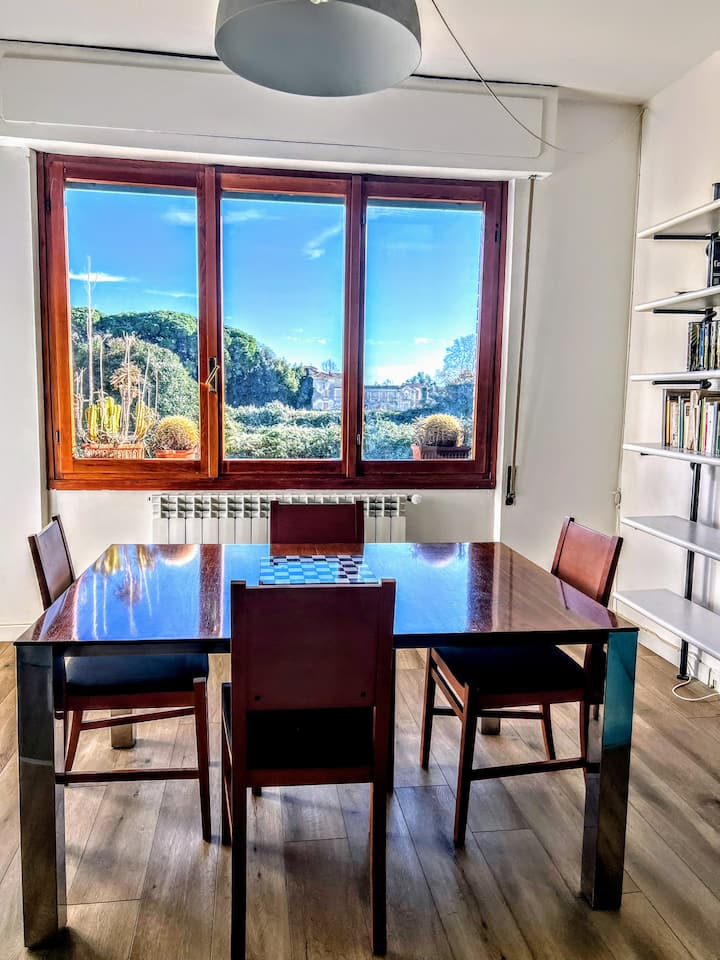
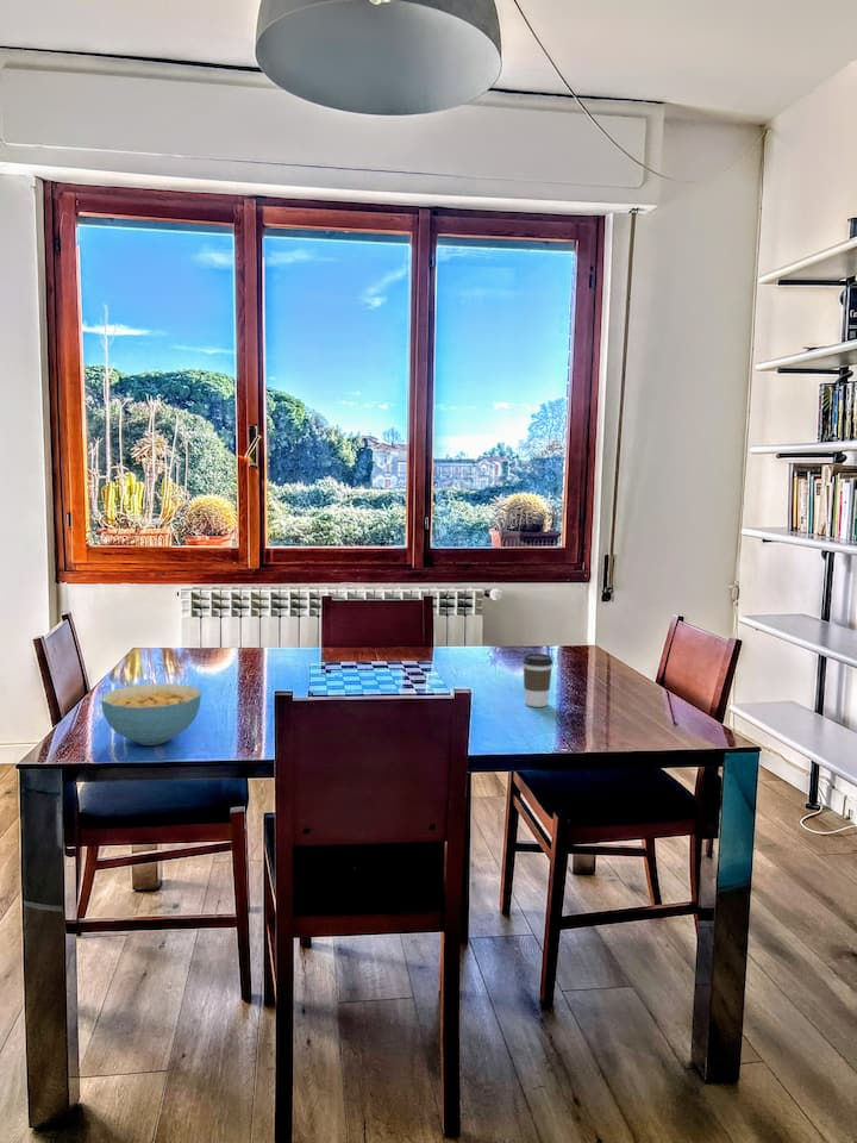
+ coffee cup (537, 680)
+ cereal bowl (152, 717)
